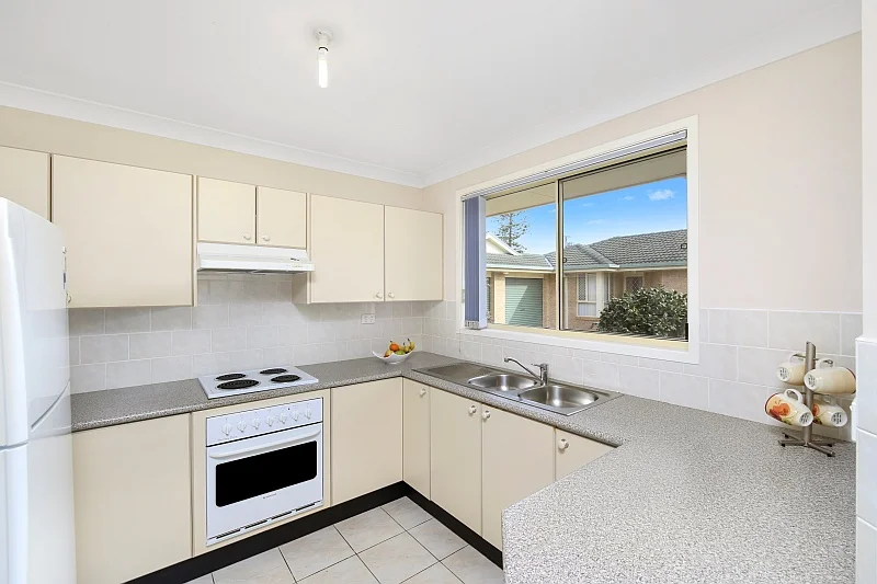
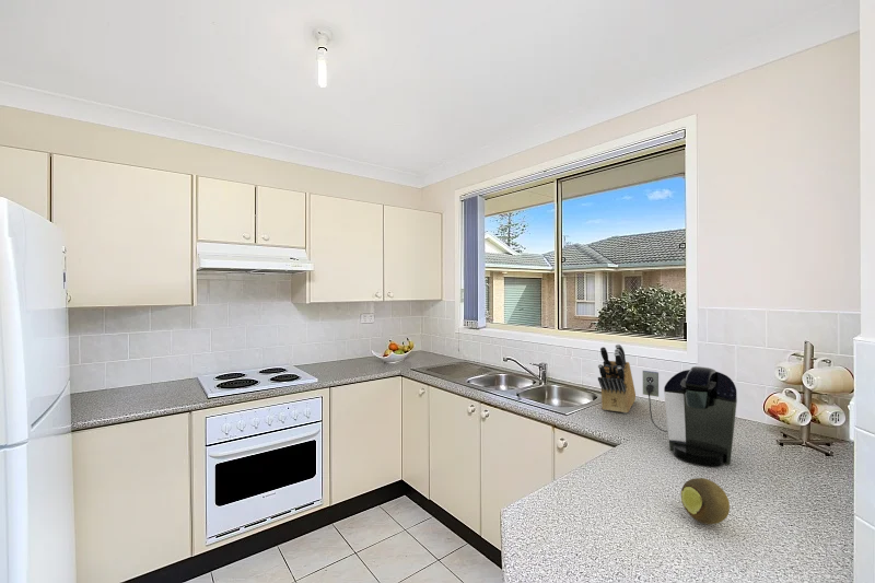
+ knife block (617, 374)
+ fruit (704, 500)
+ coffee maker (681, 407)
